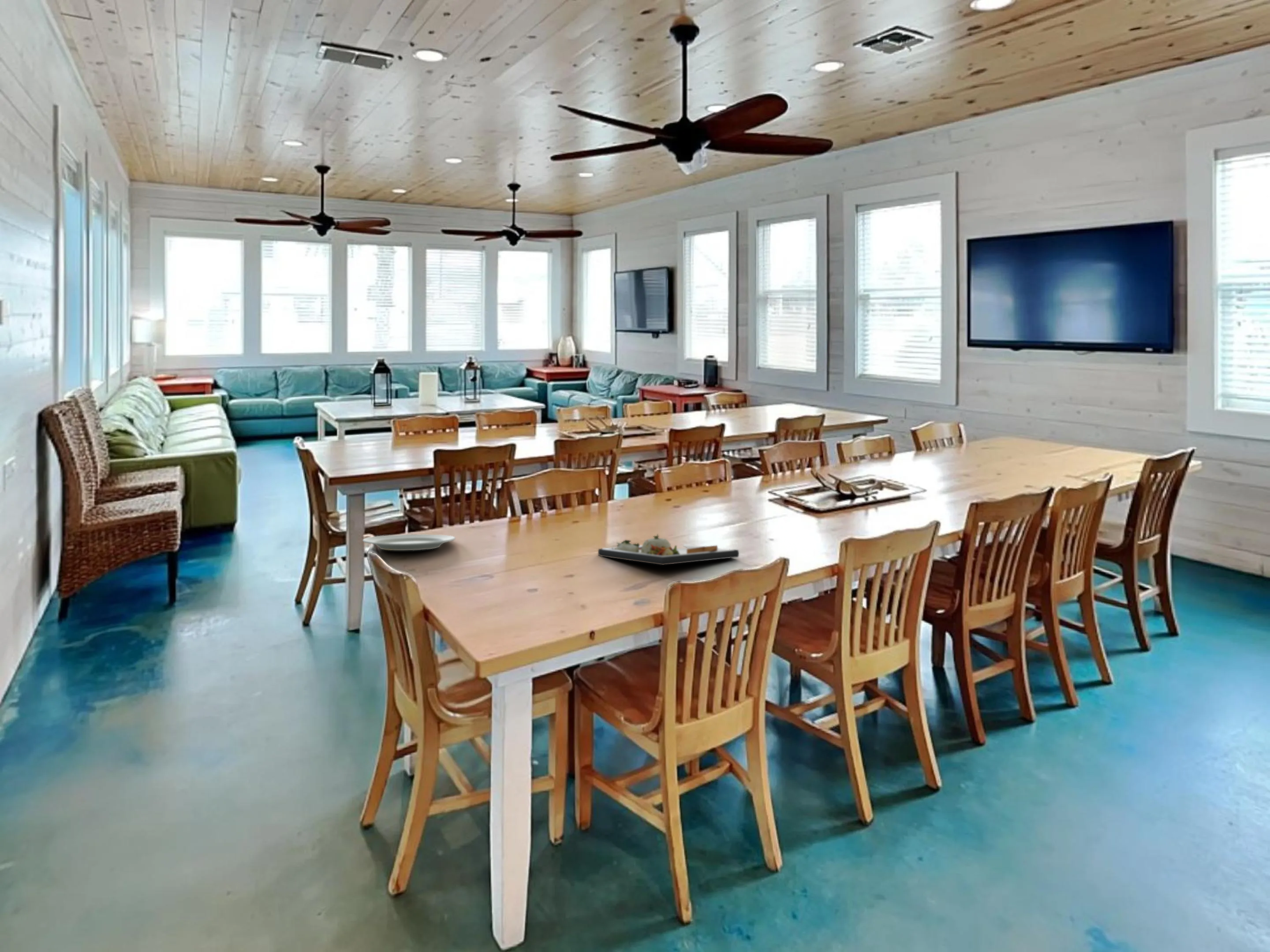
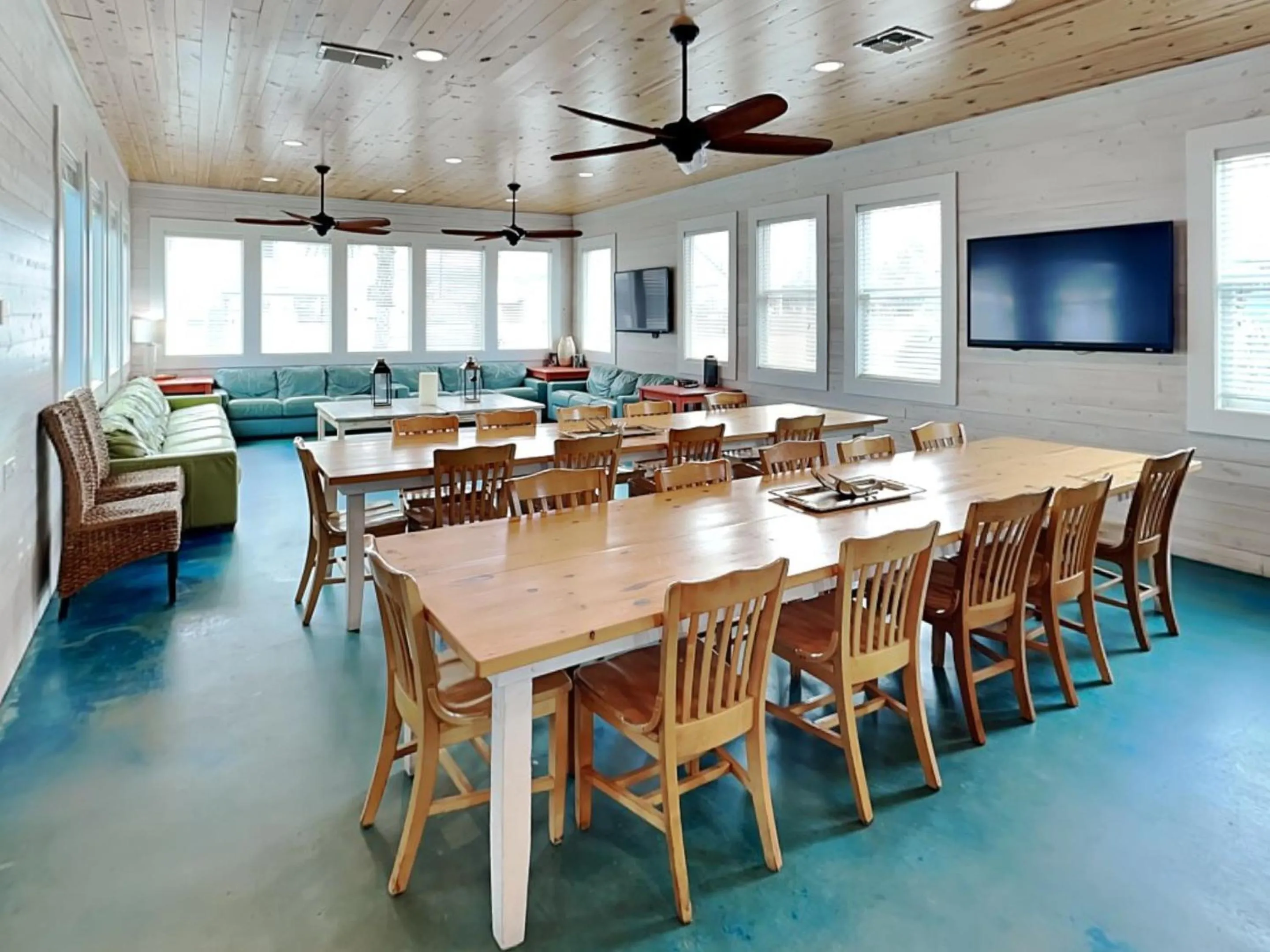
- chinaware (410, 543)
- dinner plate (668, 545)
